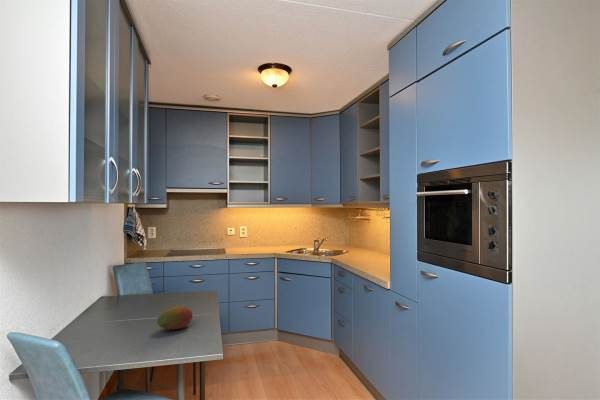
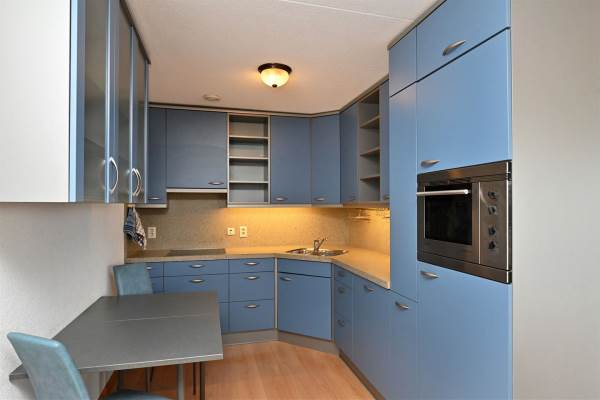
- fruit (175, 318)
